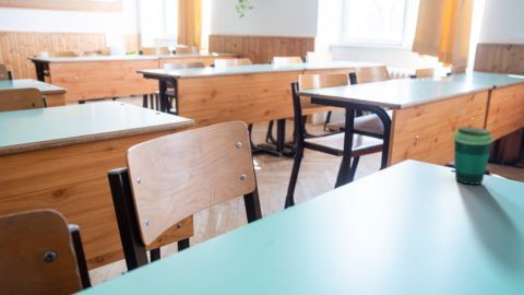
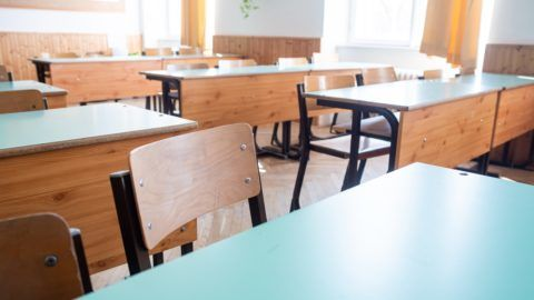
- cup (471, 155)
